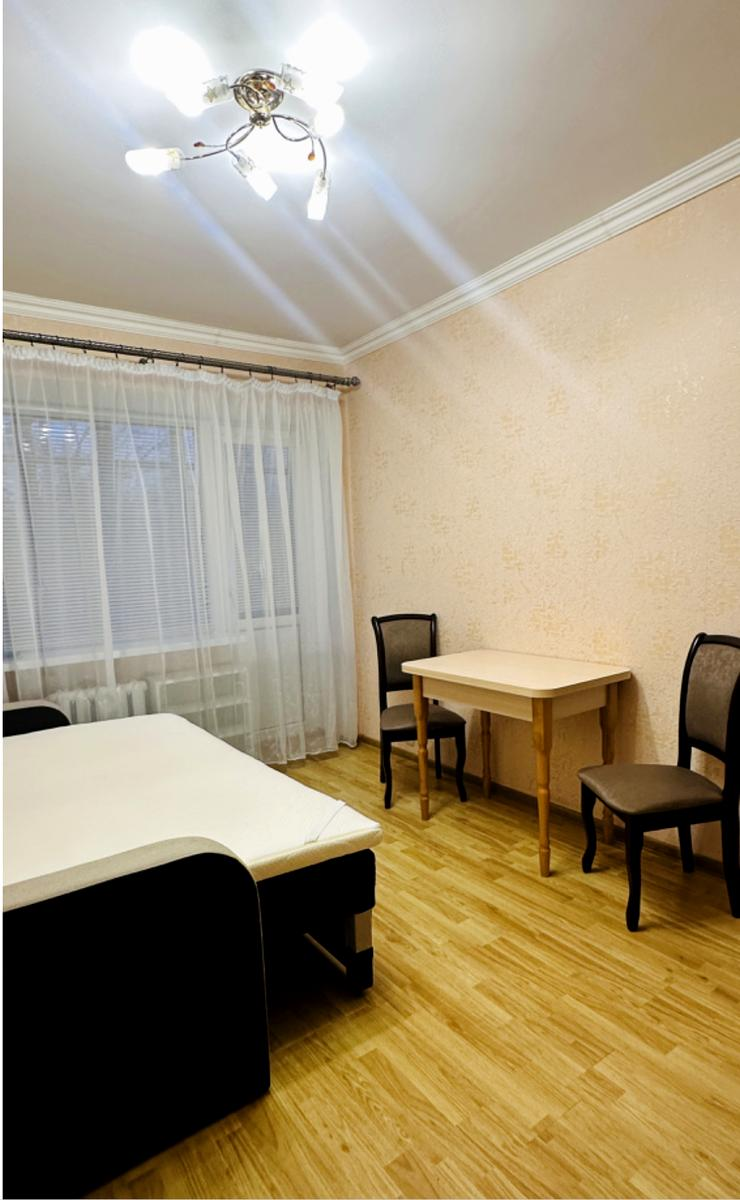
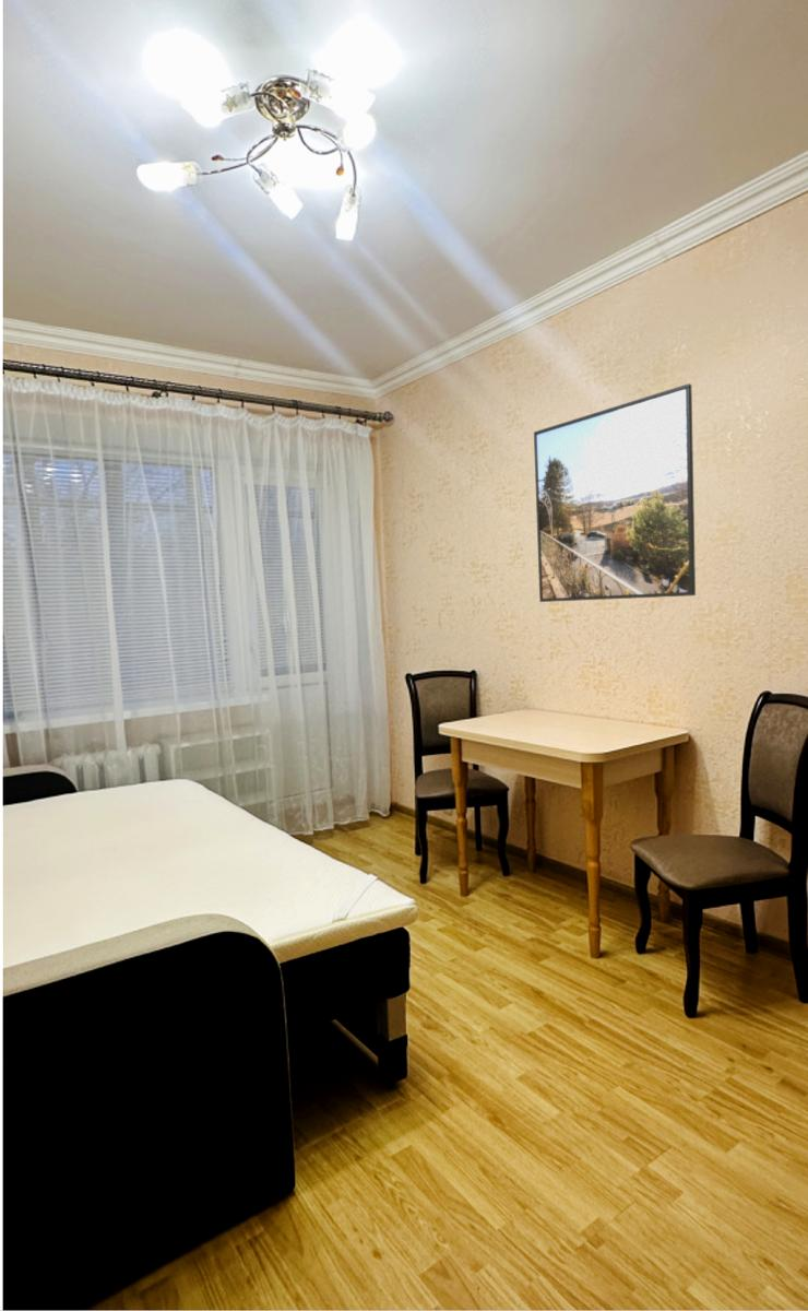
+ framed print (606, 505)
